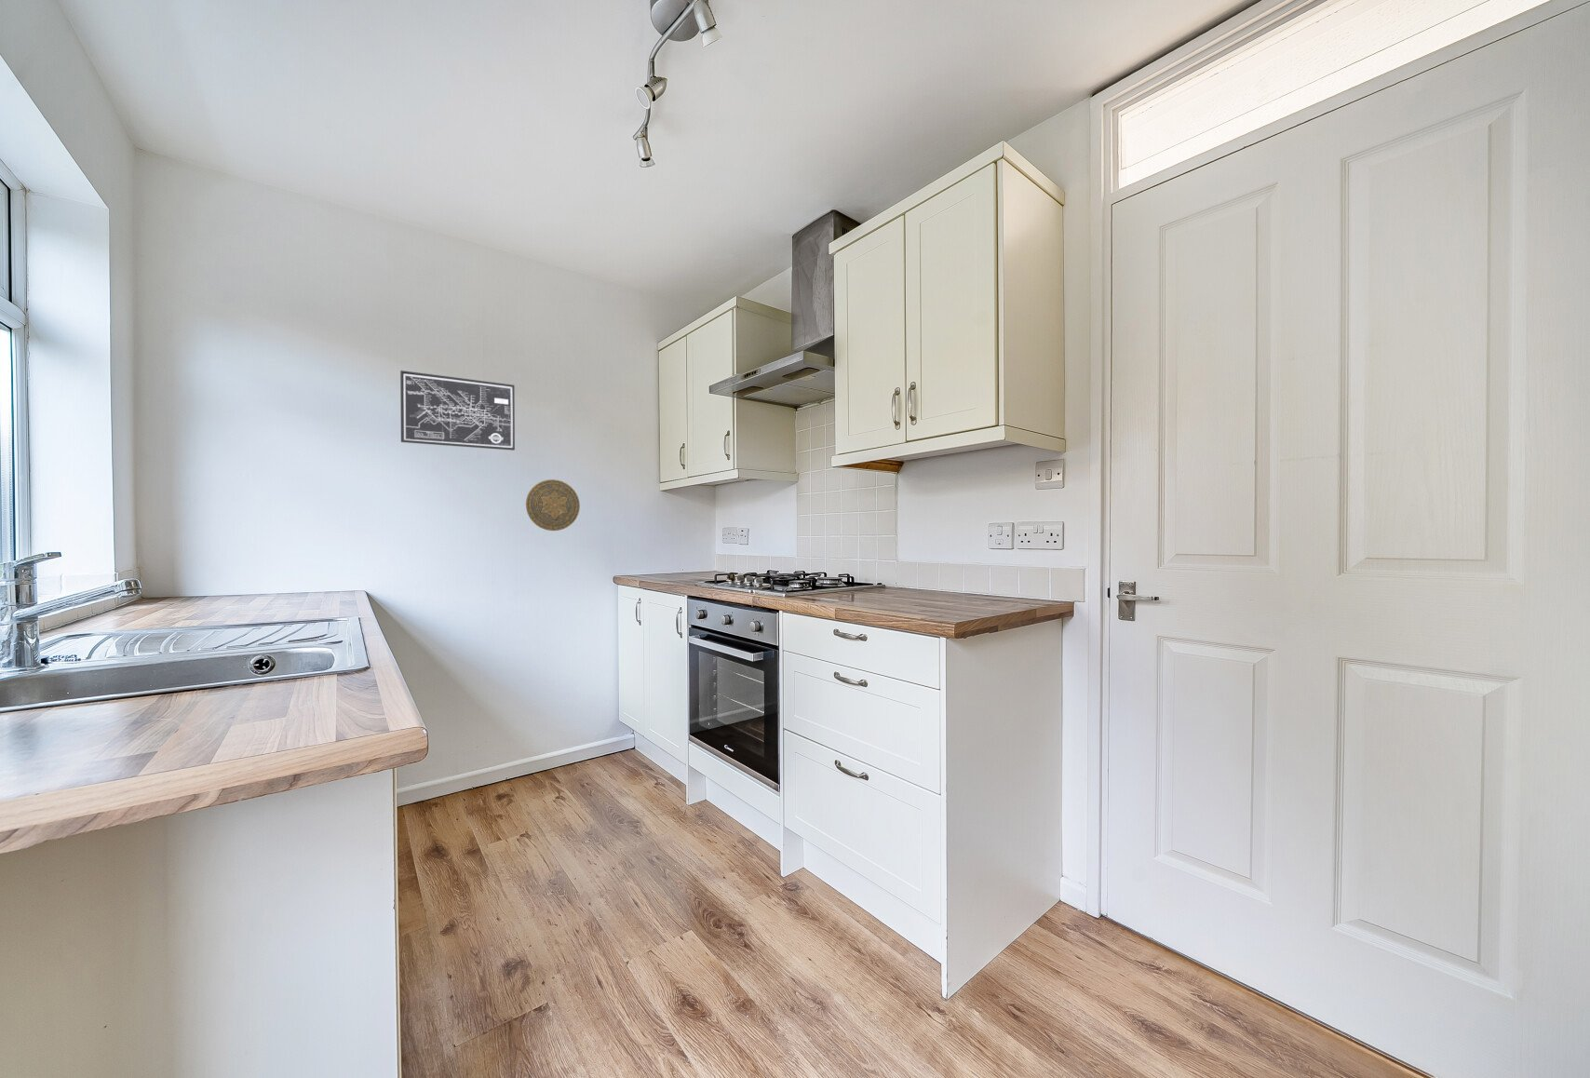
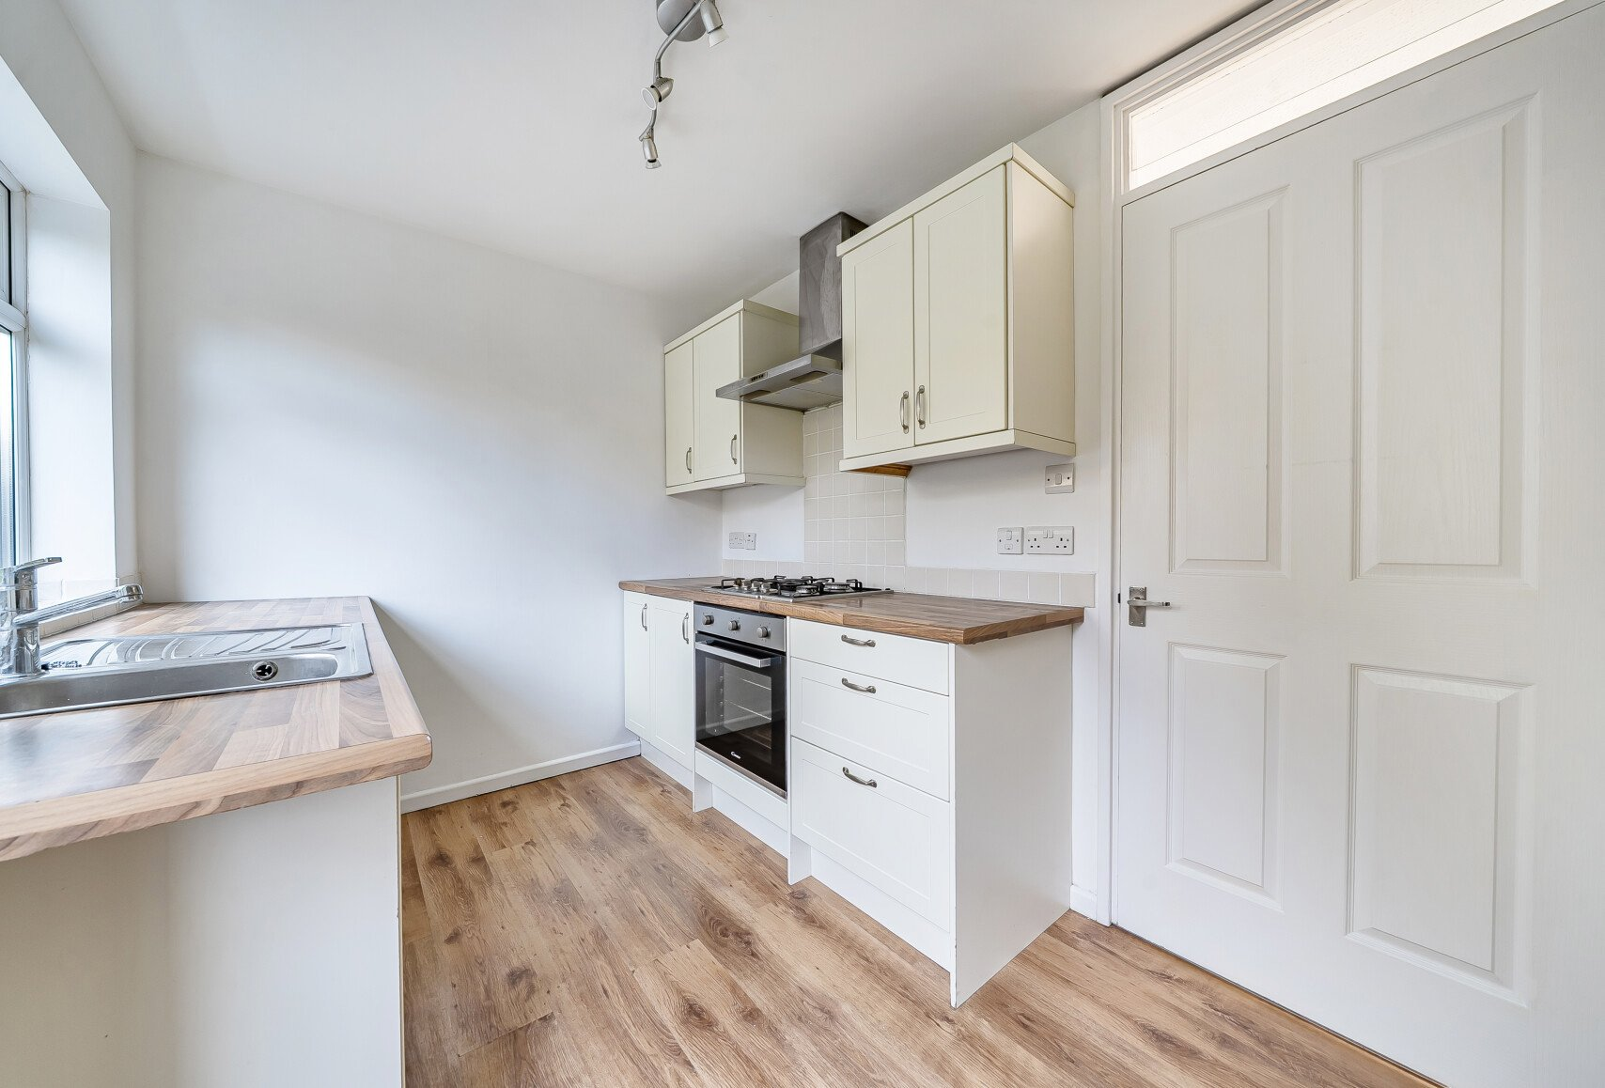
- wall art (459, 411)
- decorative plate (554, 504)
